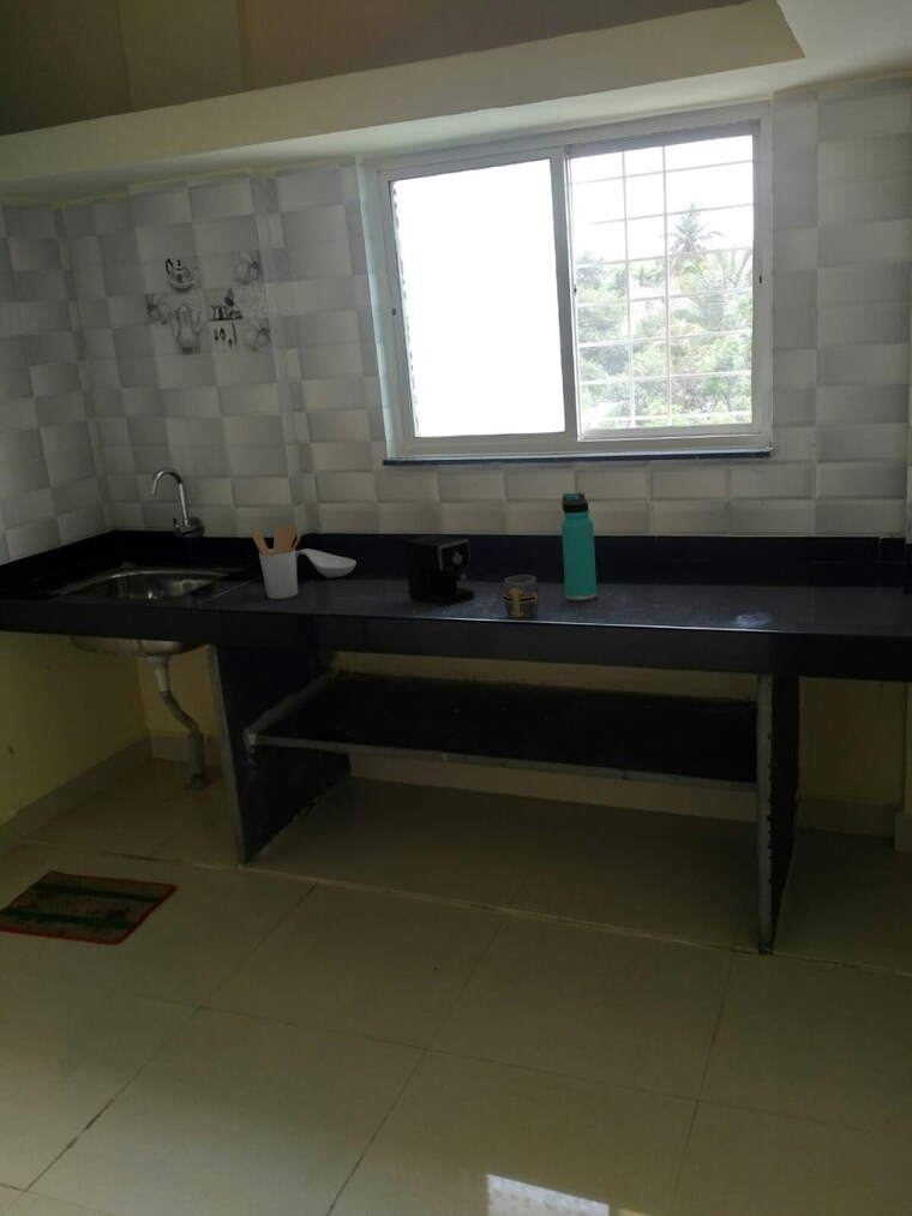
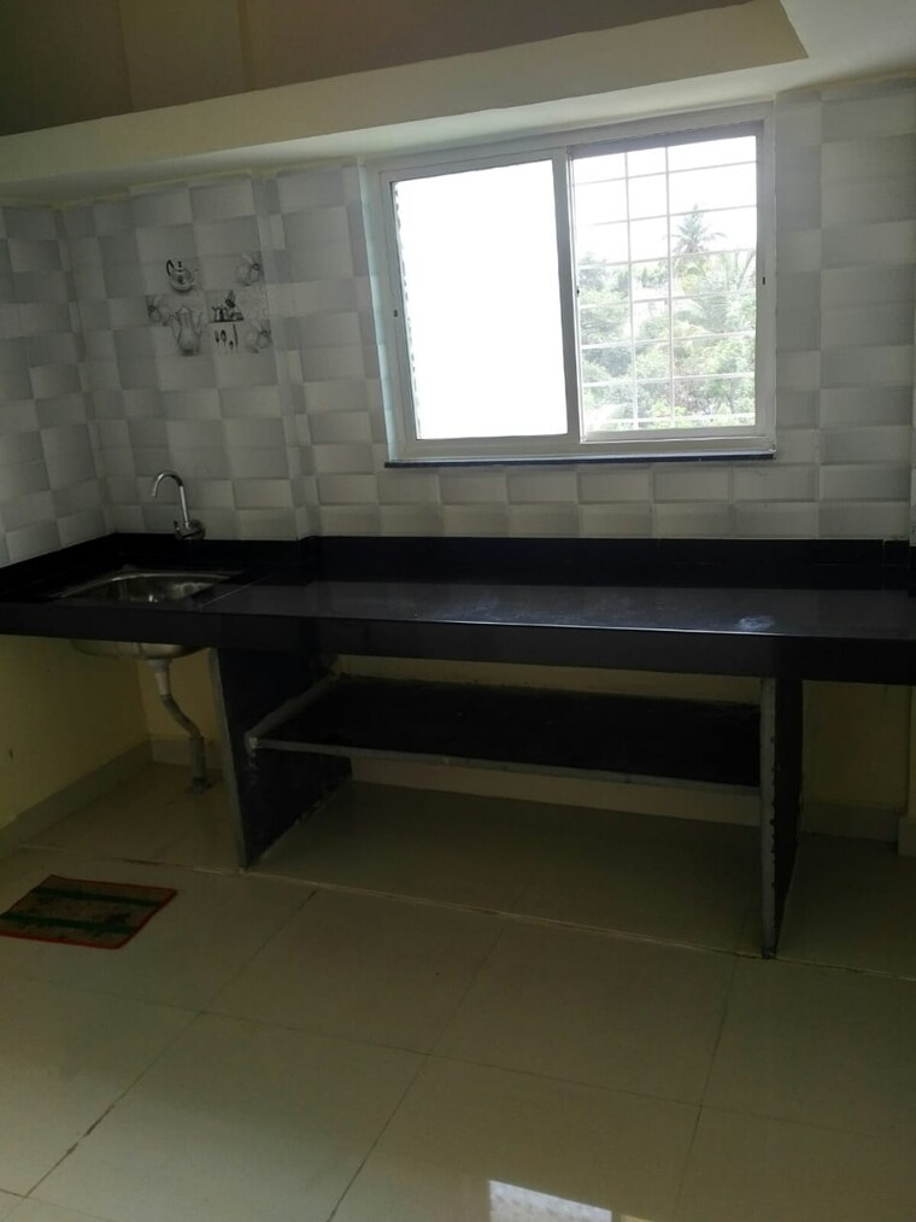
- thermos bottle (578, 545)
- spoon rest (319, 562)
- mug (523, 594)
- coffee maker (462, 562)
- utensil holder (281, 559)
